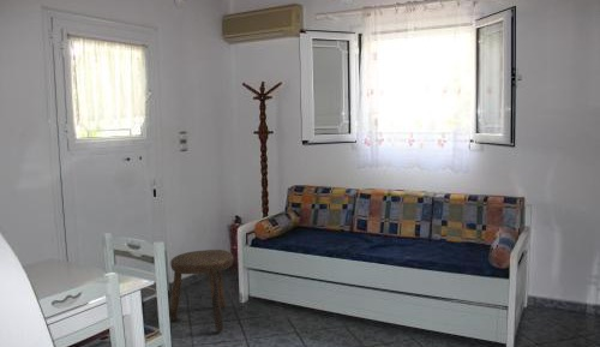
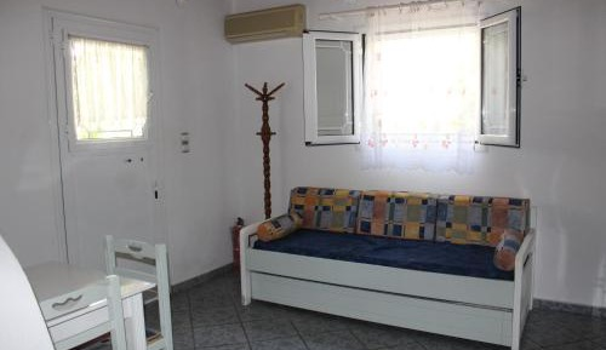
- stool (210, 288)
